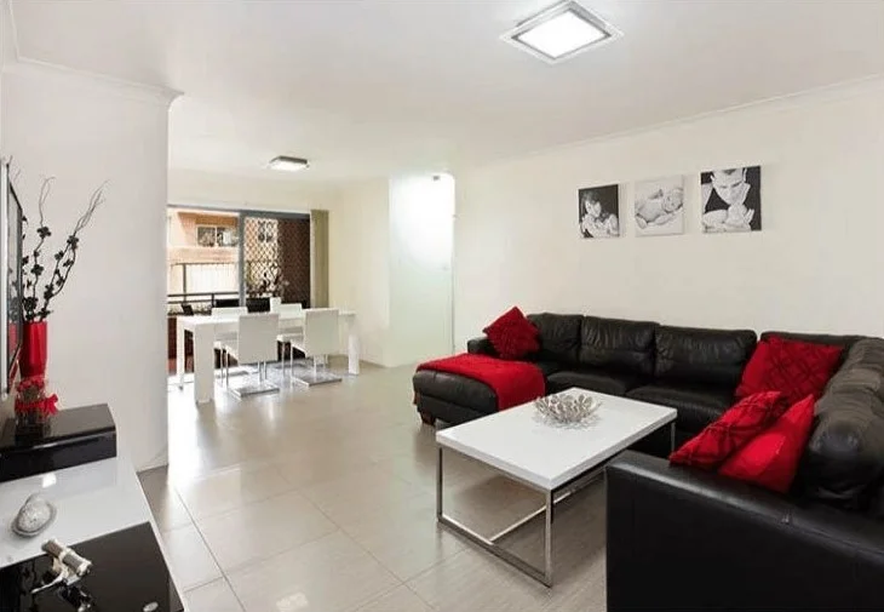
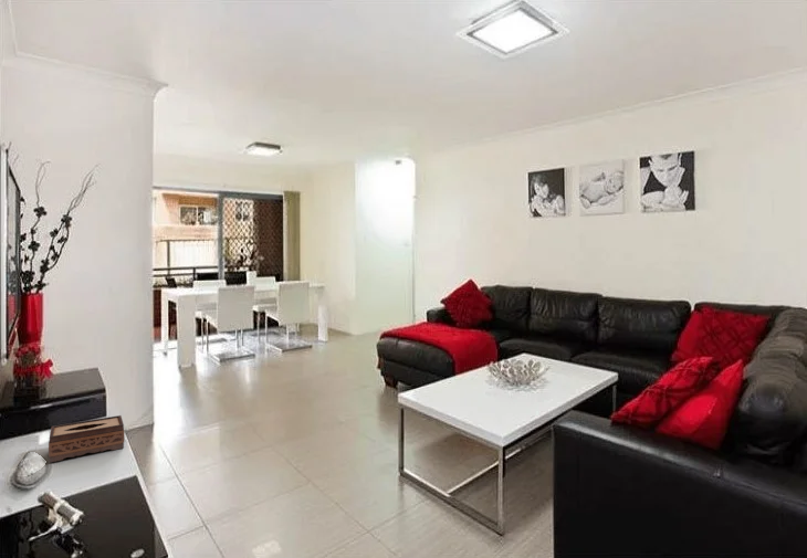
+ tissue box (87, 436)
